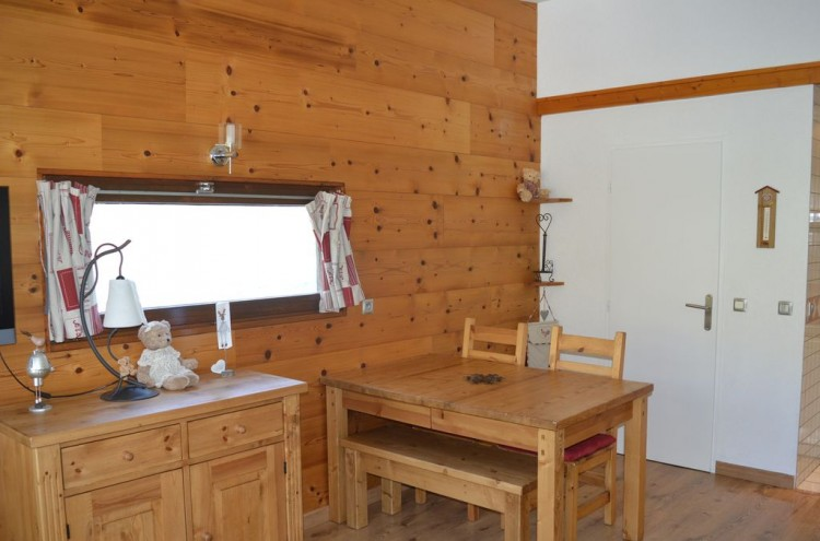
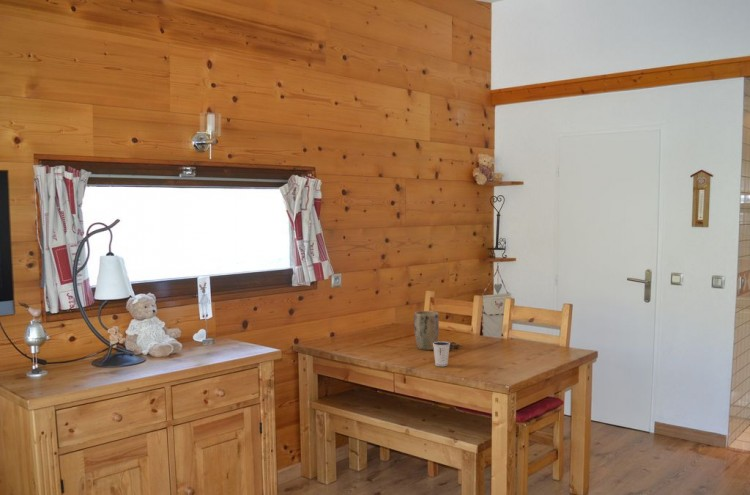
+ plant pot (426, 330)
+ dixie cup (441, 354)
